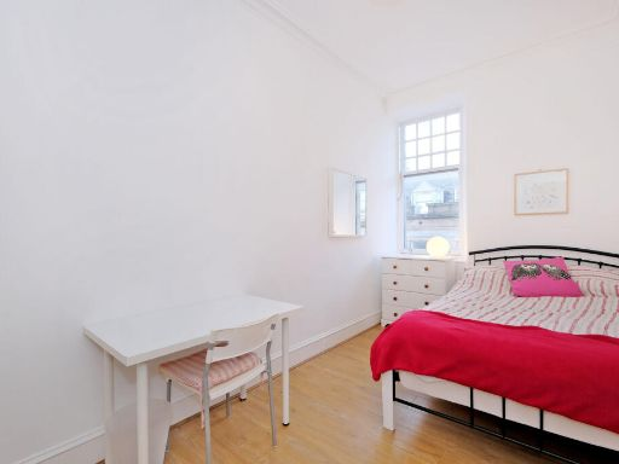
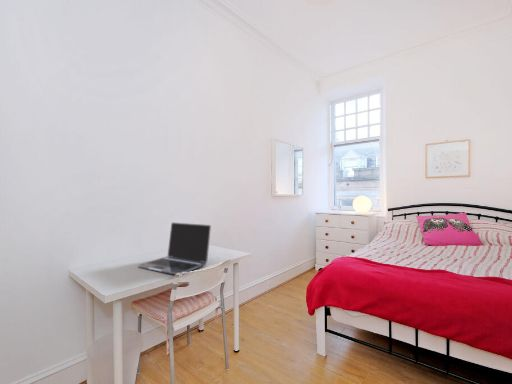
+ laptop (175, 245)
